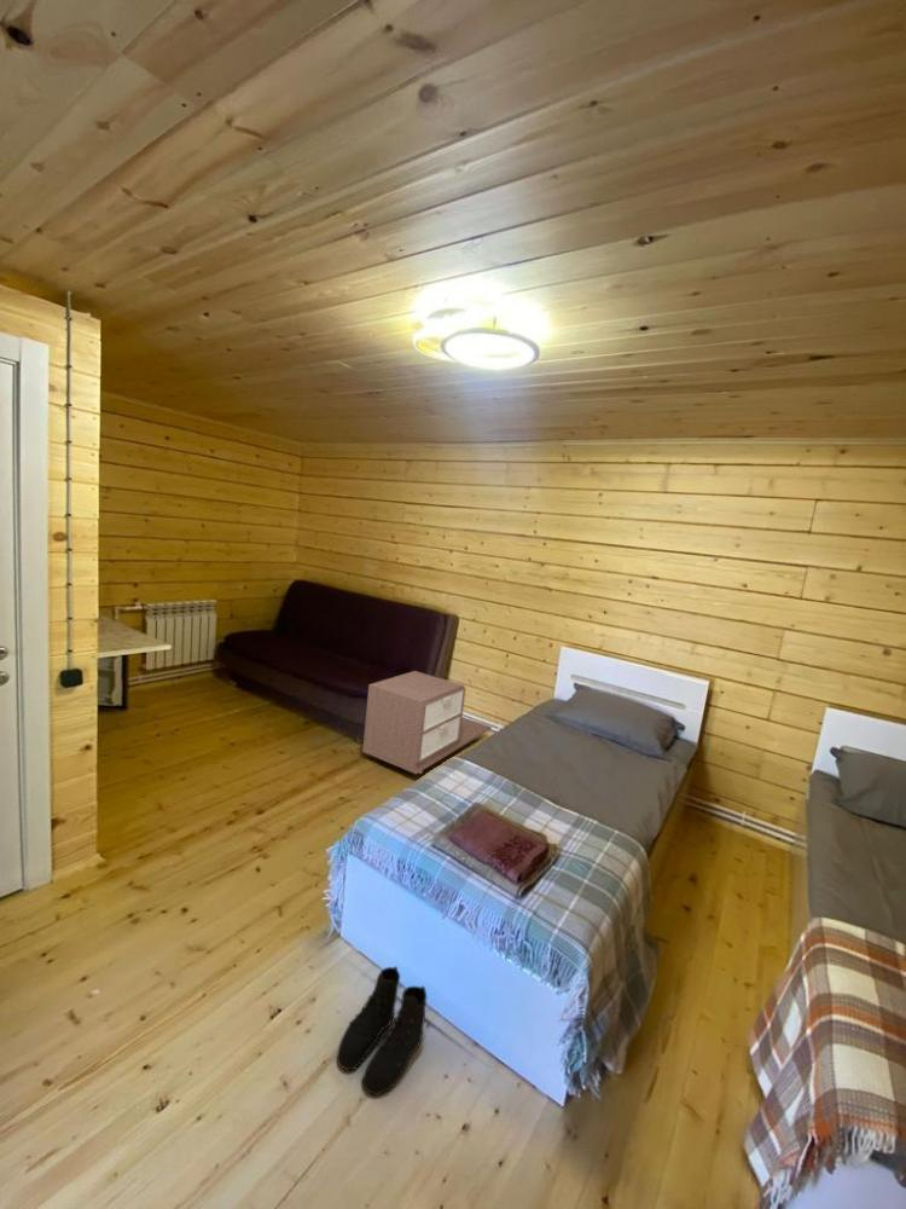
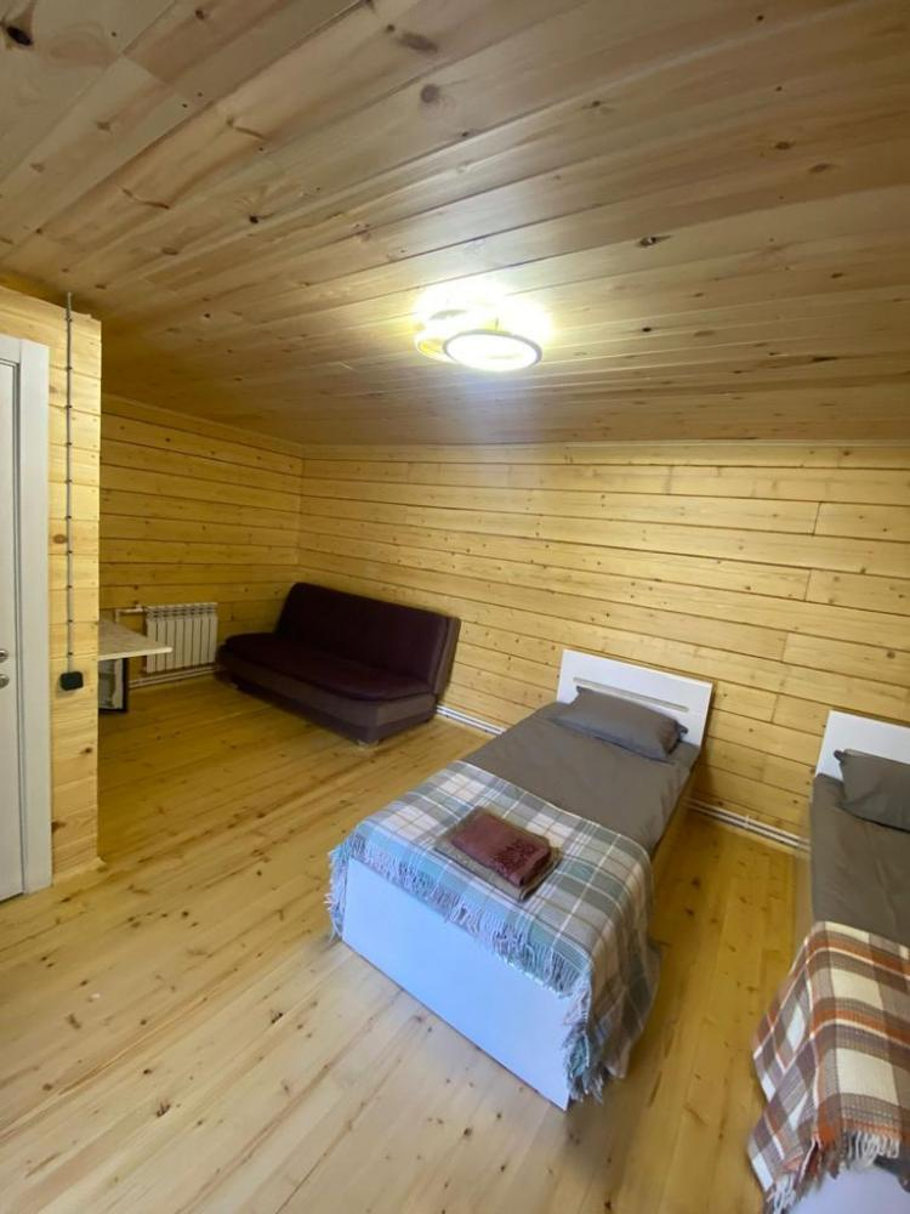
- boots (384, 1020)
- side table (436, 712)
